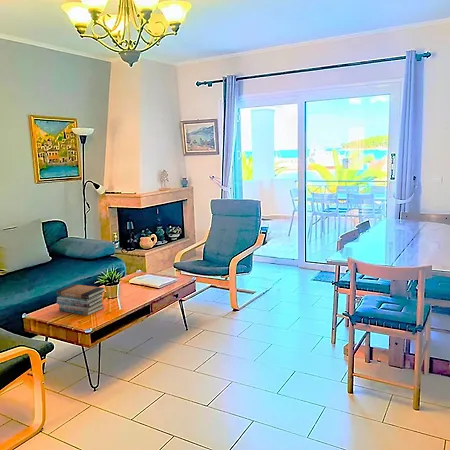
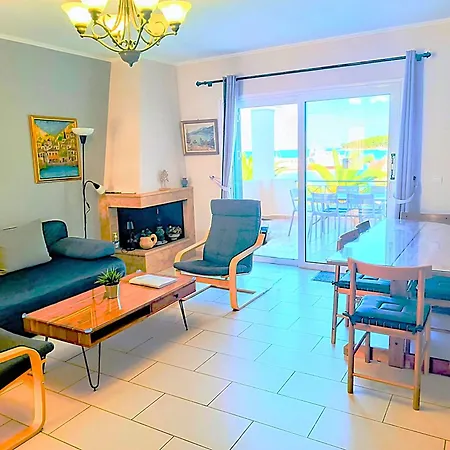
- book stack (80, 299)
